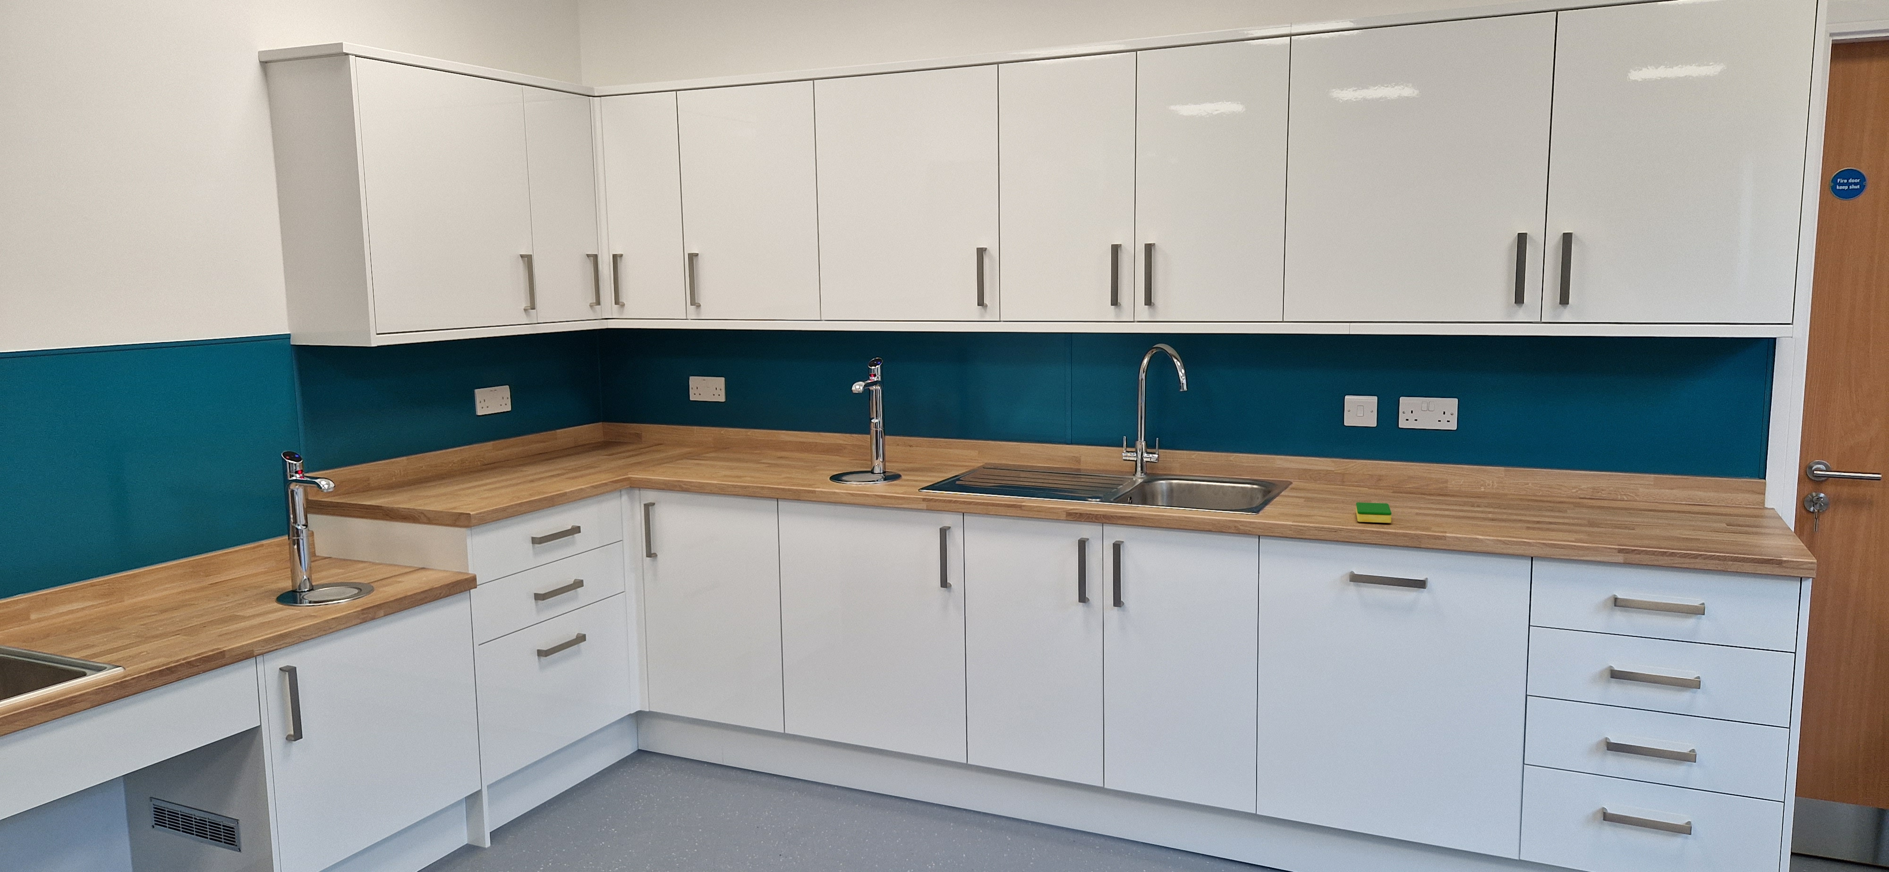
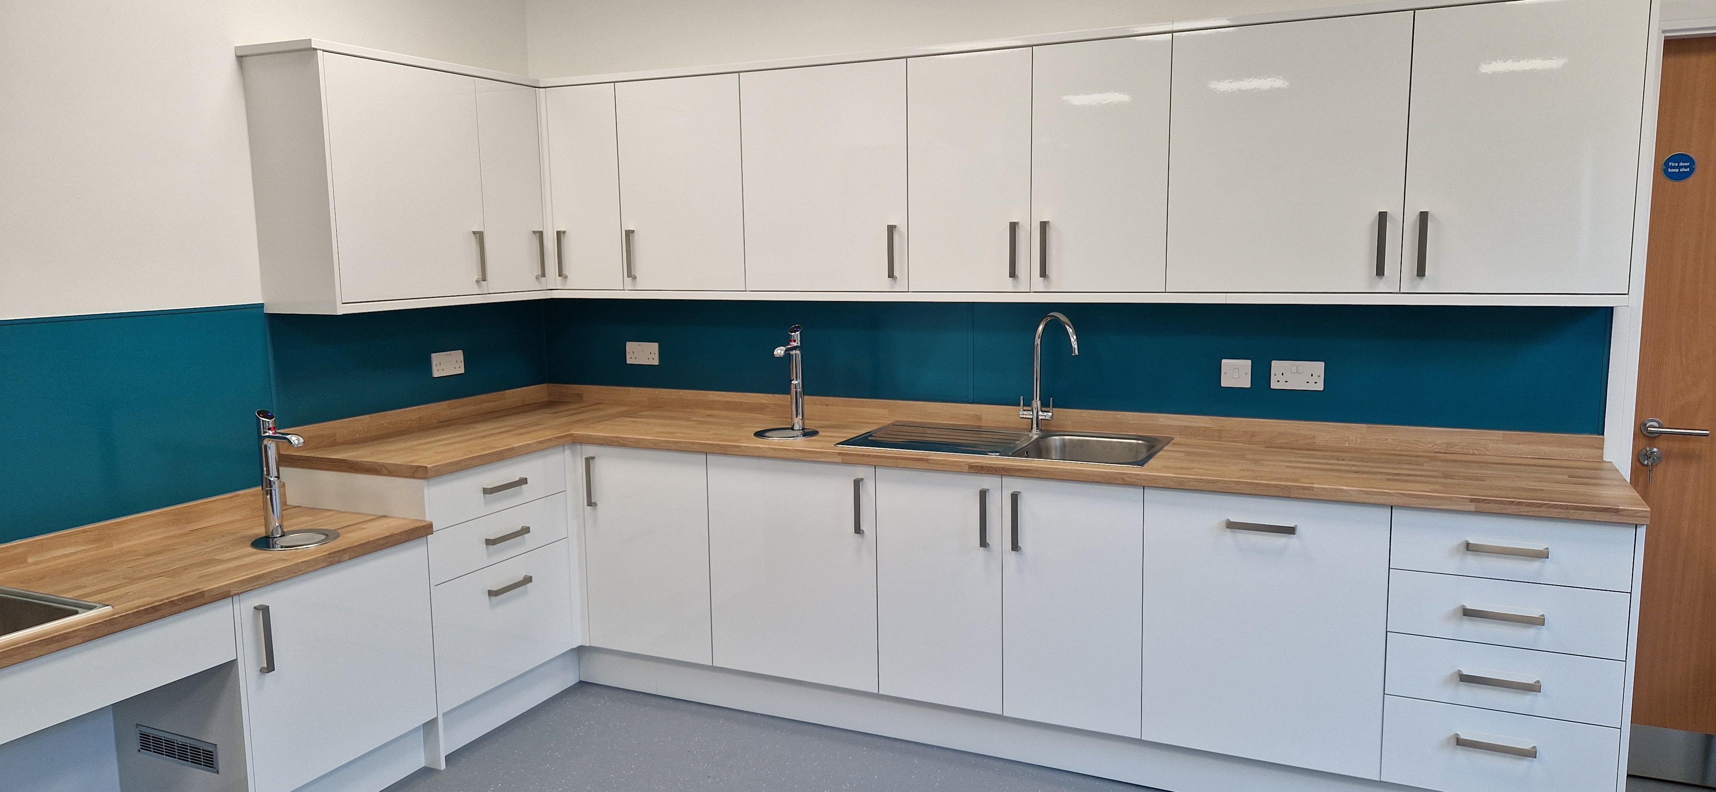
- dish sponge (1373, 512)
